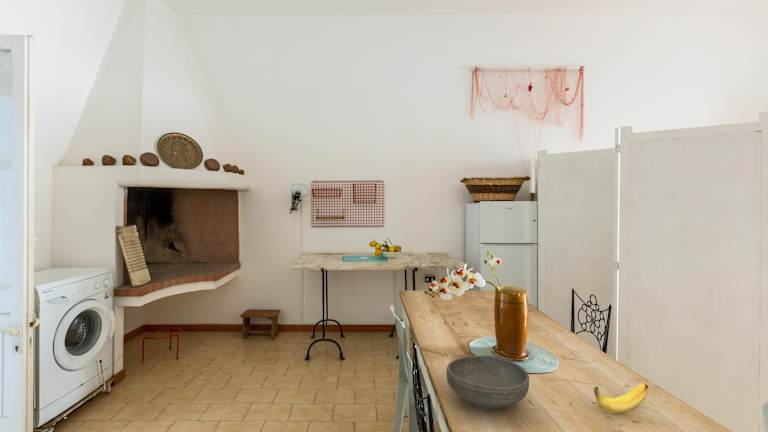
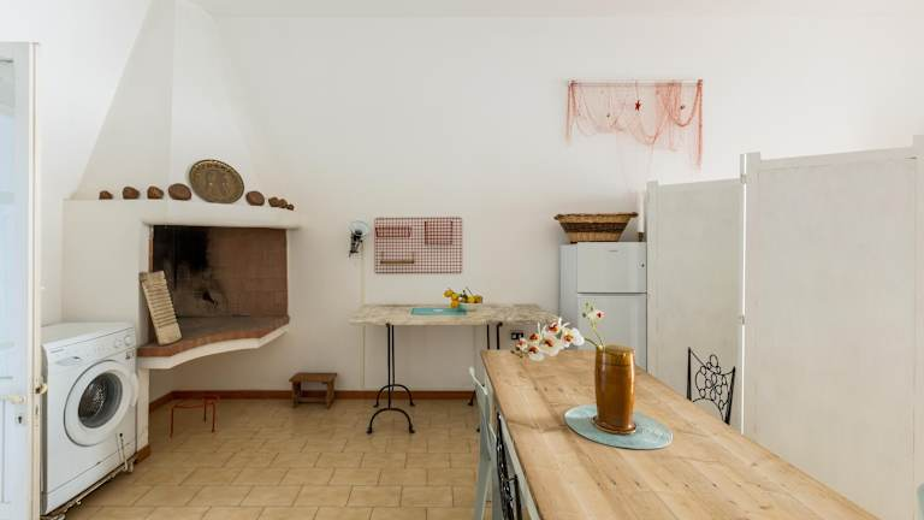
- banana (620, 397)
- bowl (486, 385)
